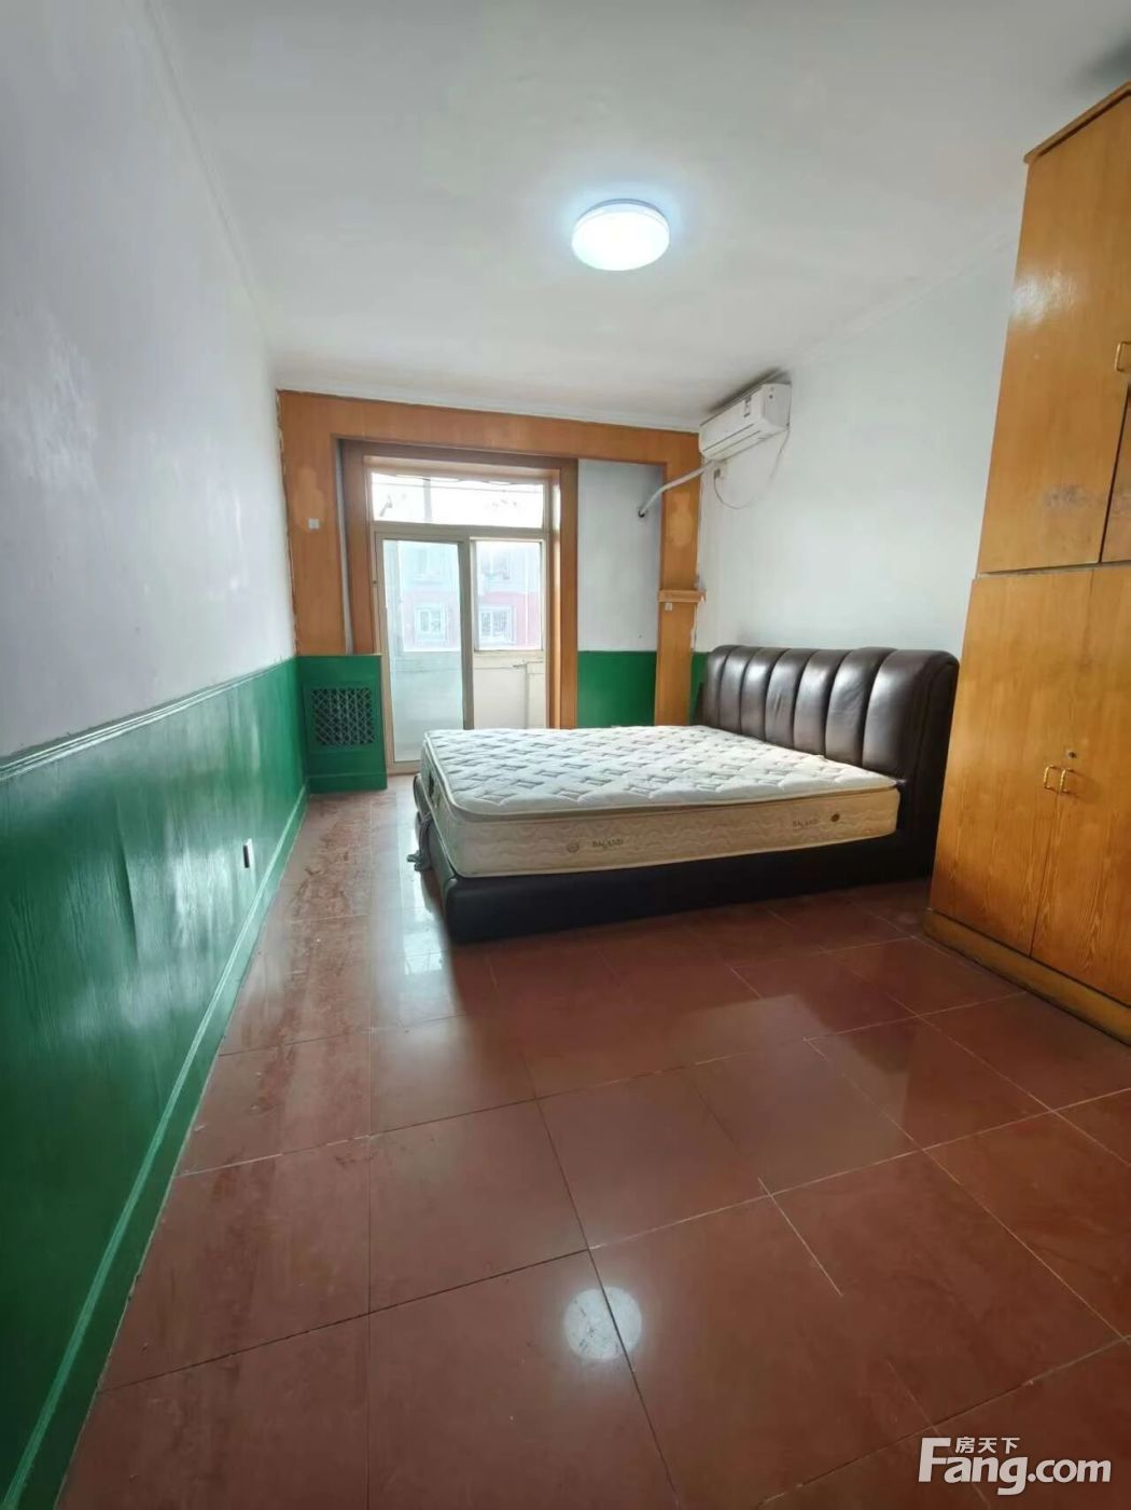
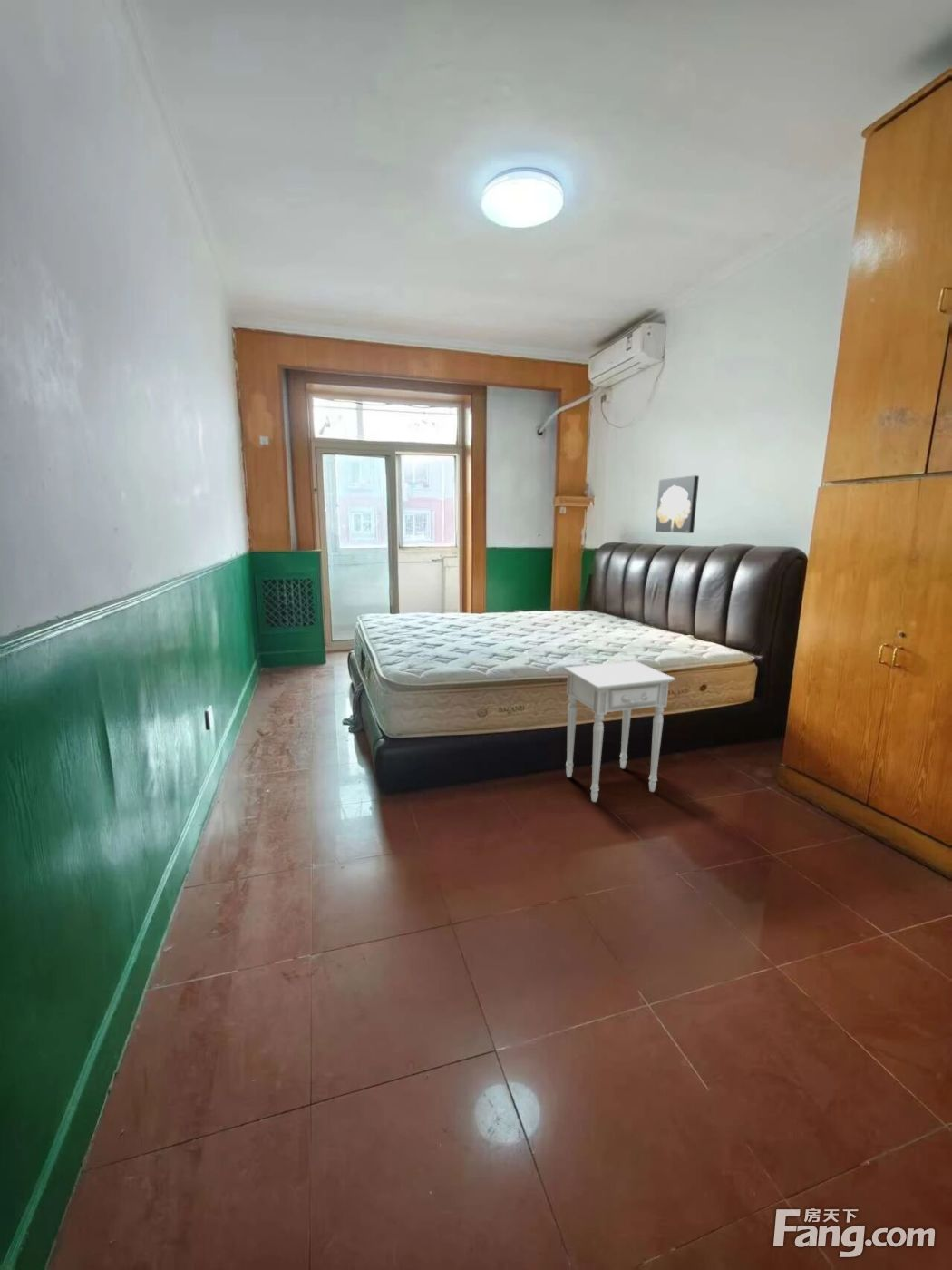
+ nightstand (622, 729)
+ wall art (675, 505)
